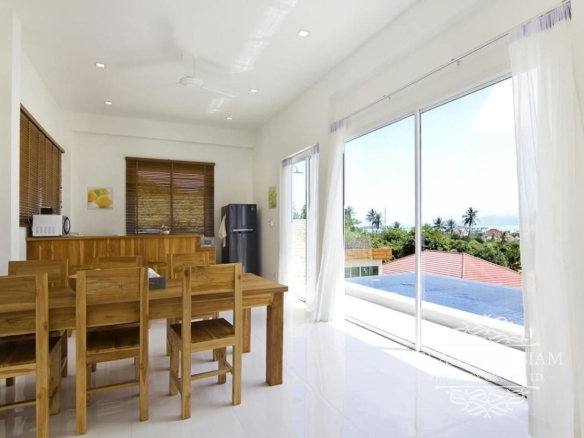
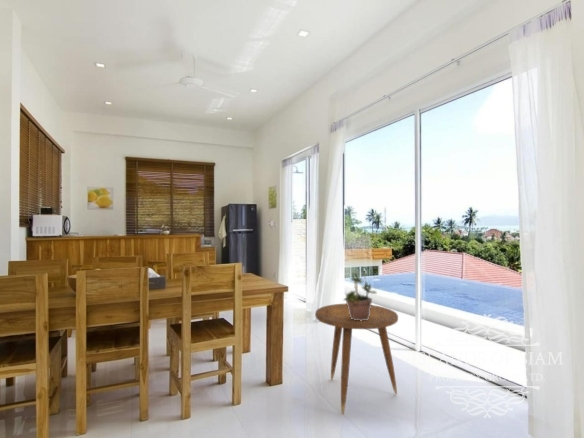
+ potted plant (357, 291)
+ side table (350, 350)
